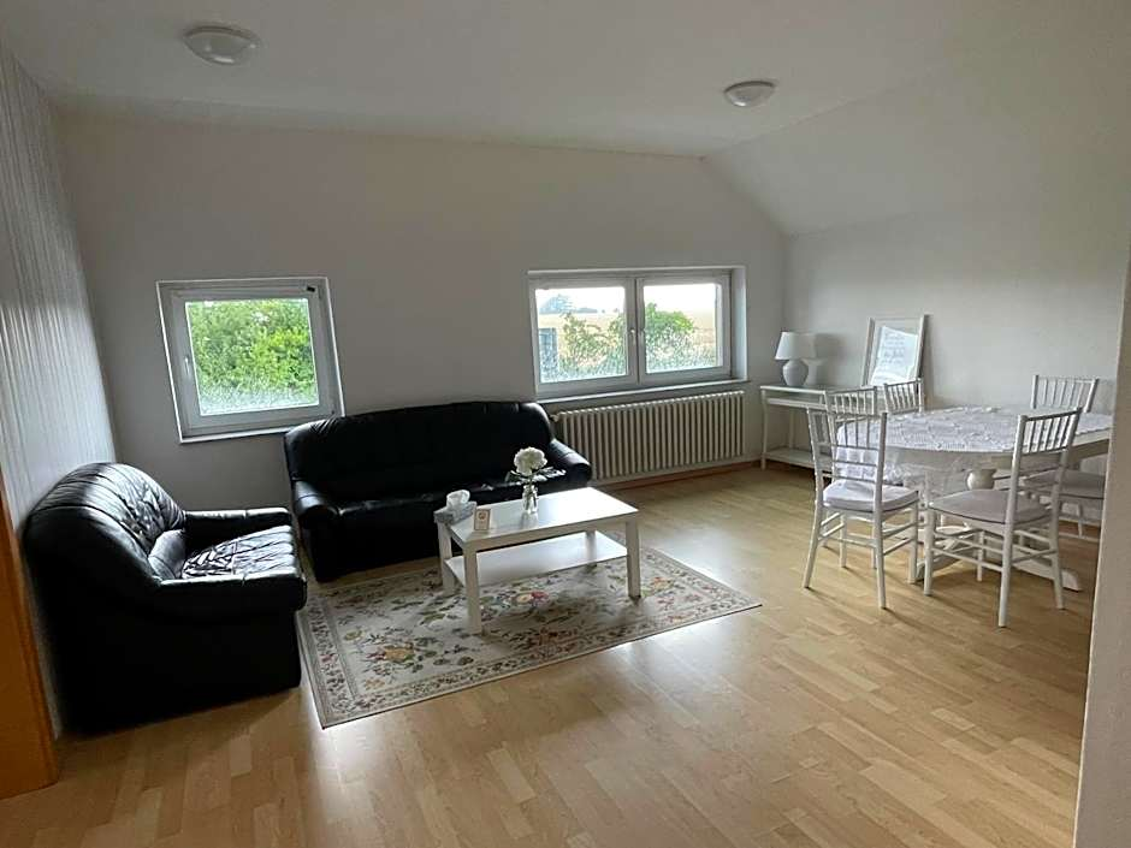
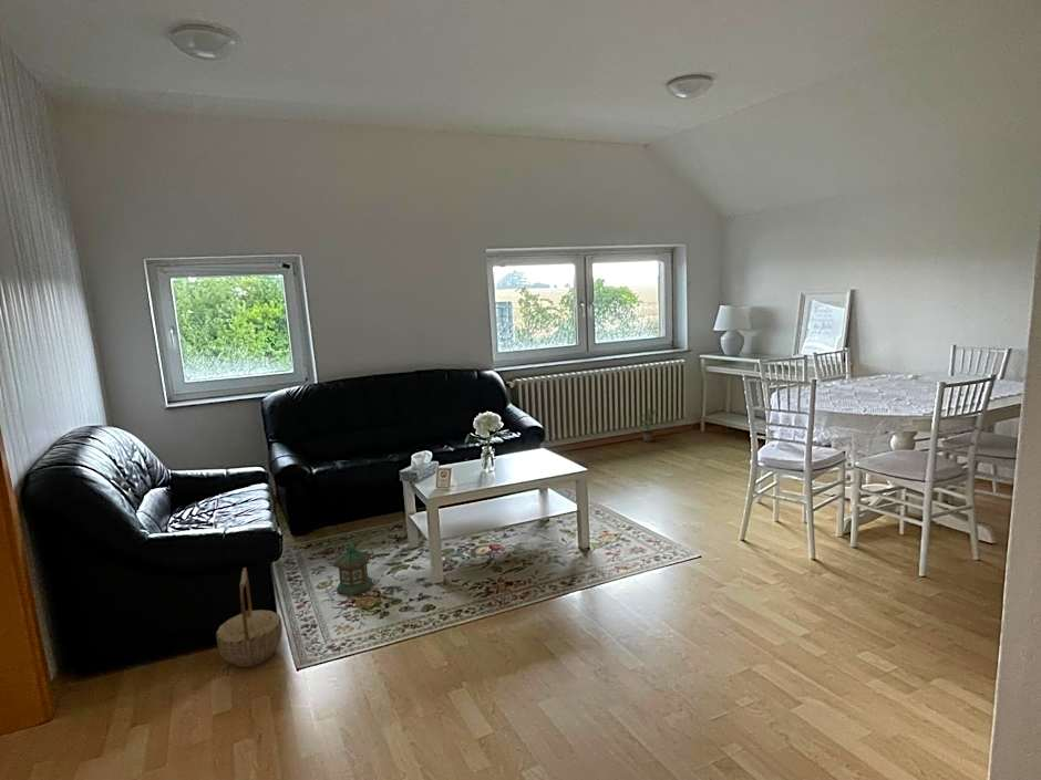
+ lantern (352, 560)
+ basket (247, 616)
+ potted plant (649, 422)
